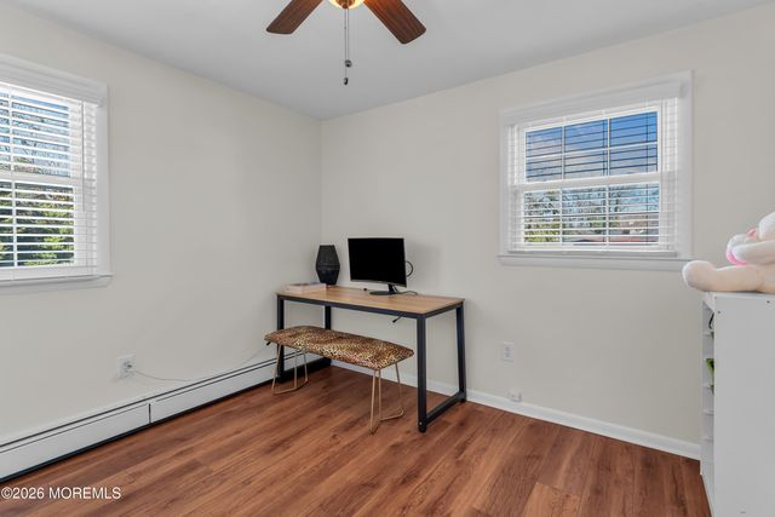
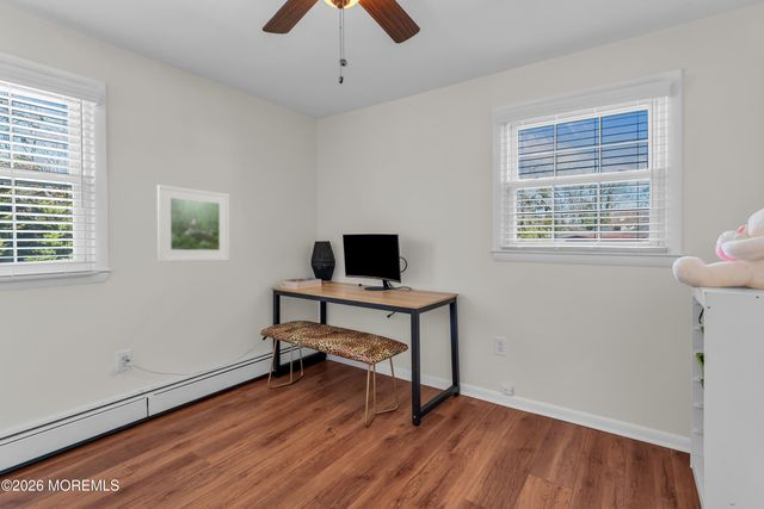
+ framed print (196, 225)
